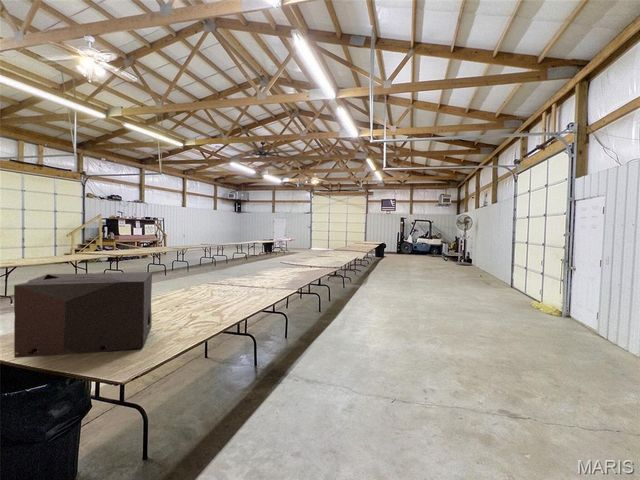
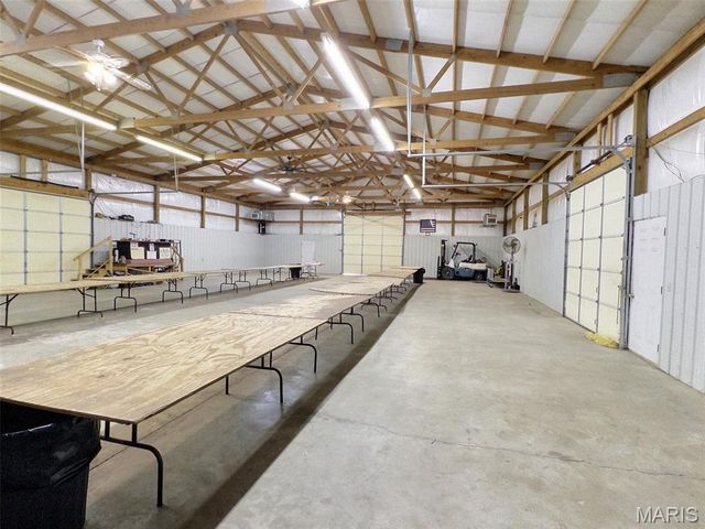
- cardboard box (93, 309)
